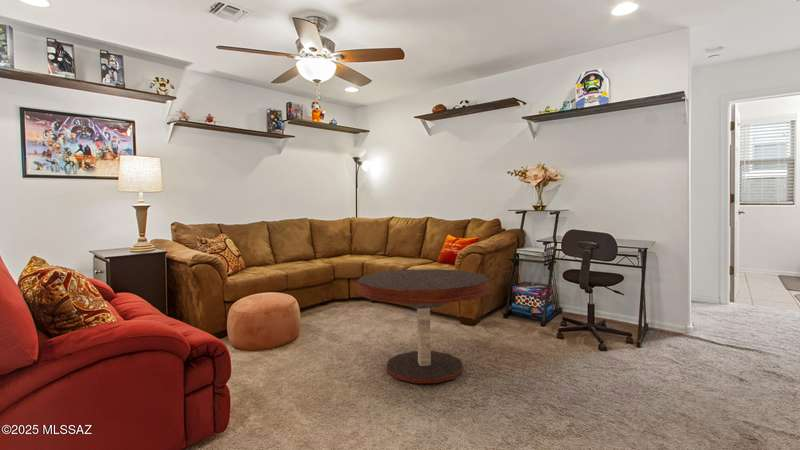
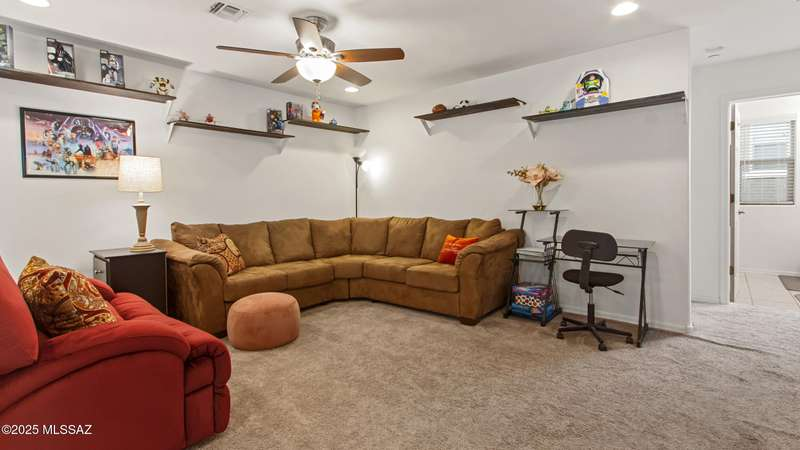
- coffee table (423, 322)
